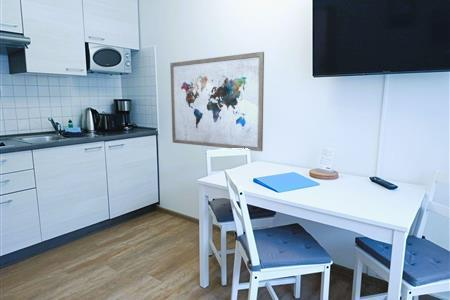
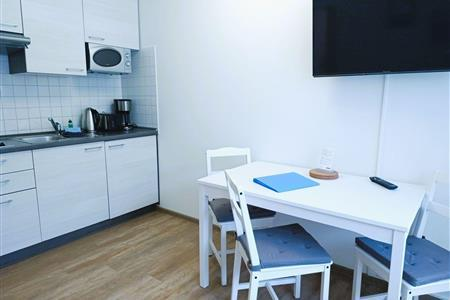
- wall art (212, 103)
